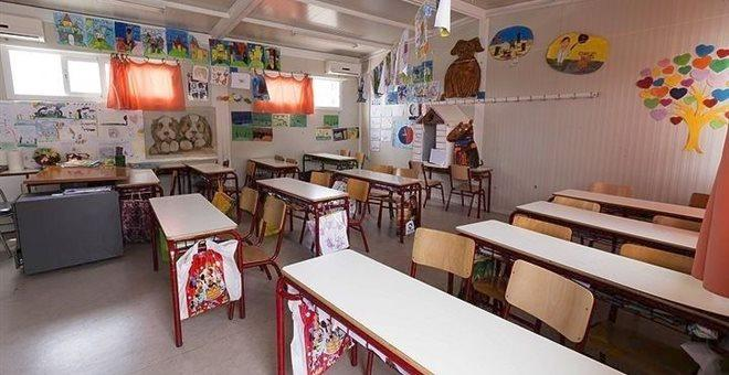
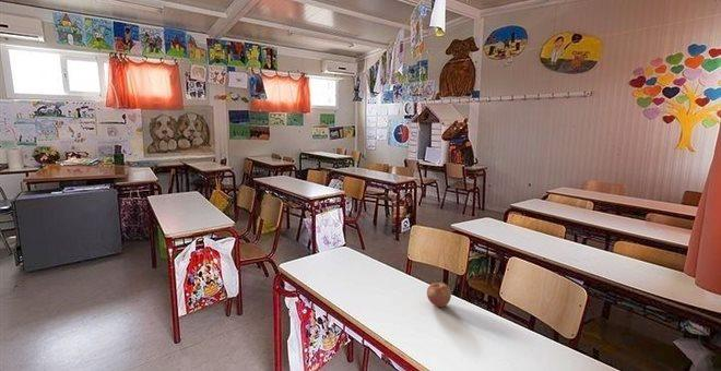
+ apple (438, 295)
